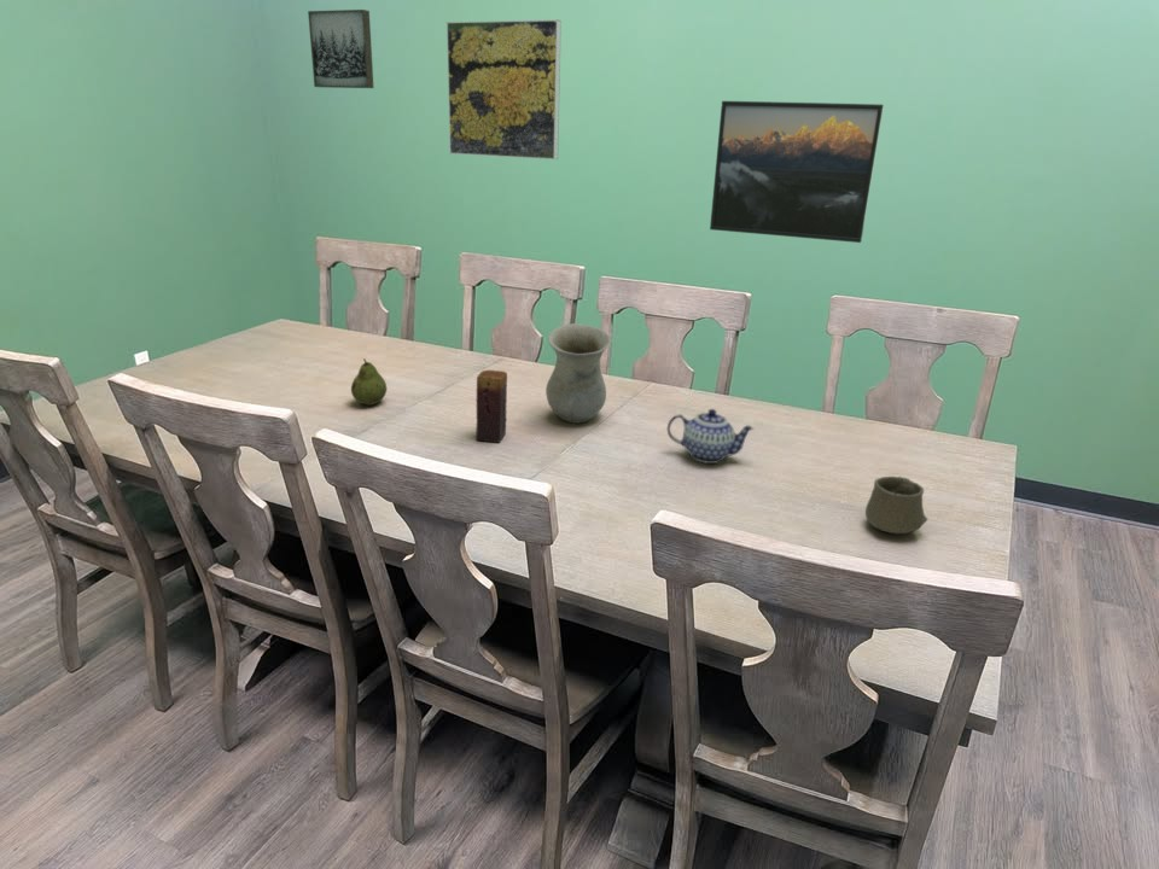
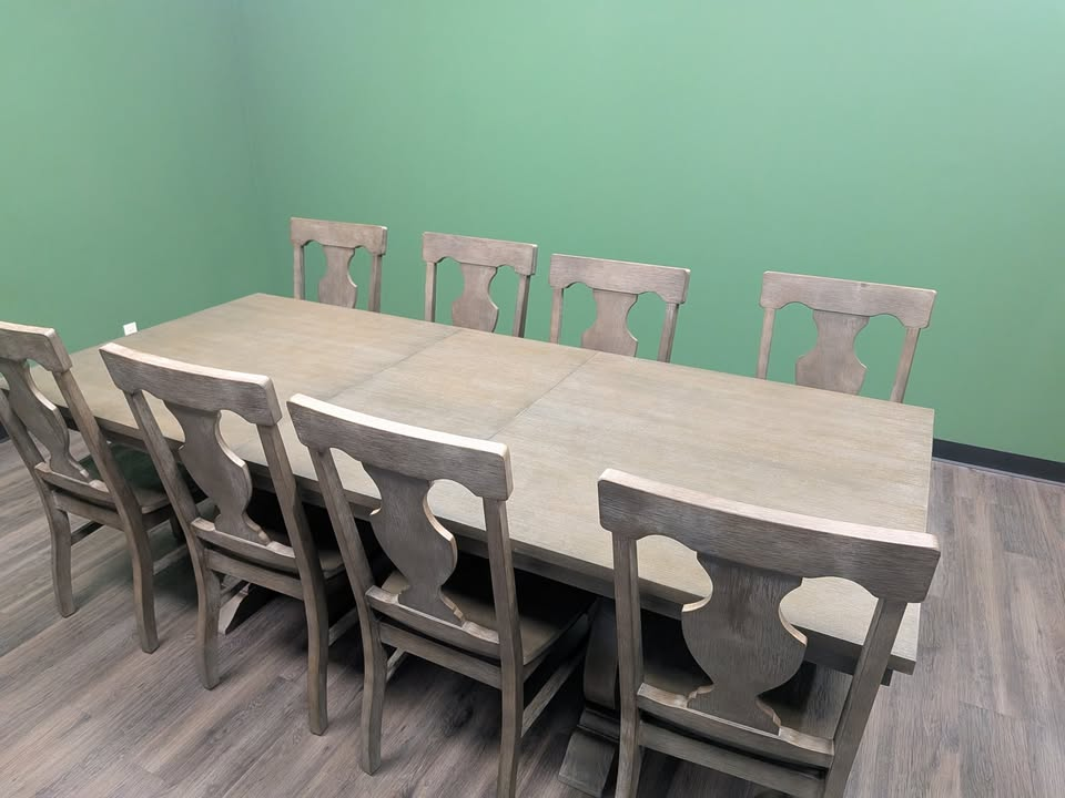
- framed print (791, 170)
- fruit (368, 380)
- teapot (709, 433)
- wall art (340, 49)
- candle (491, 406)
- cup (895, 506)
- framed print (502, 91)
- vase (577, 375)
